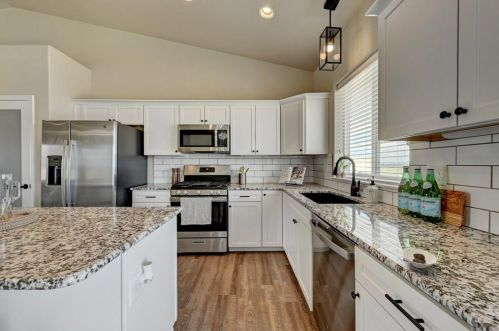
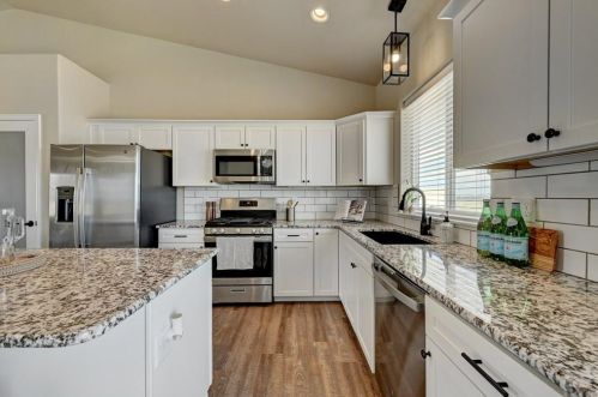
- saucer (418, 258)
